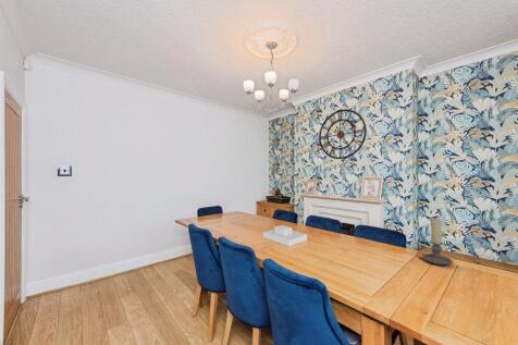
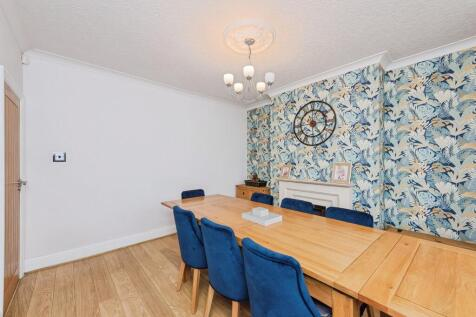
- candle holder (433, 238)
